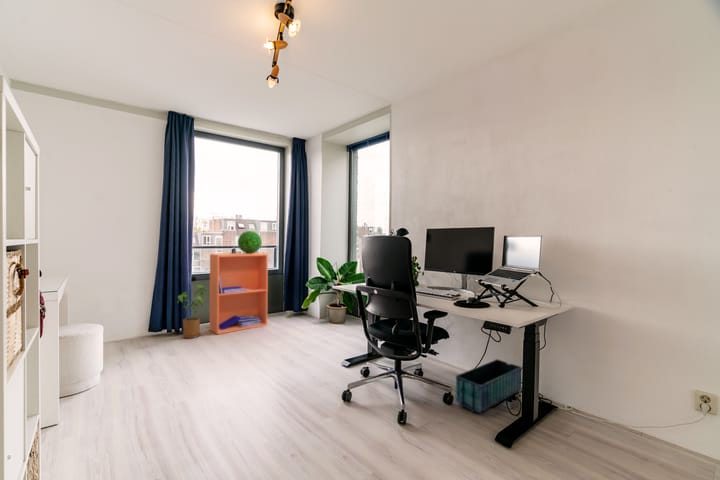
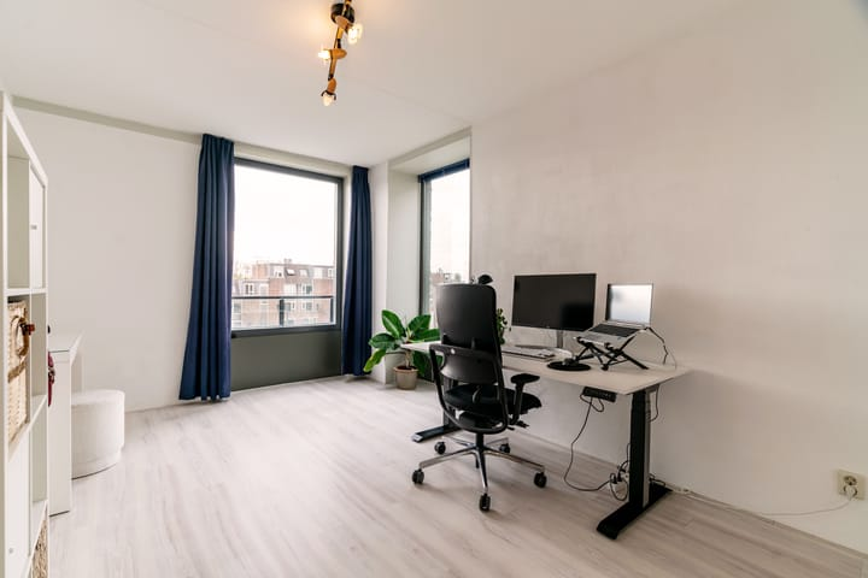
- house plant (194, 311)
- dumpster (488, 385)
- decorative sphere (249, 242)
- bookshelf (239, 290)
